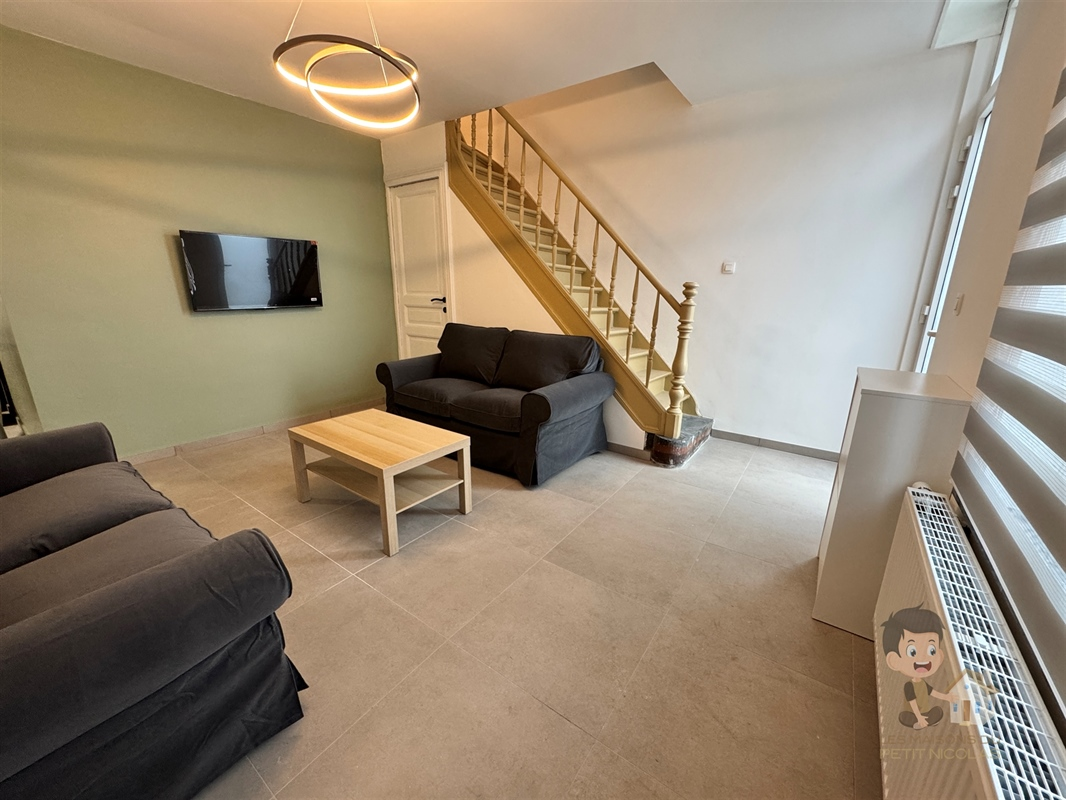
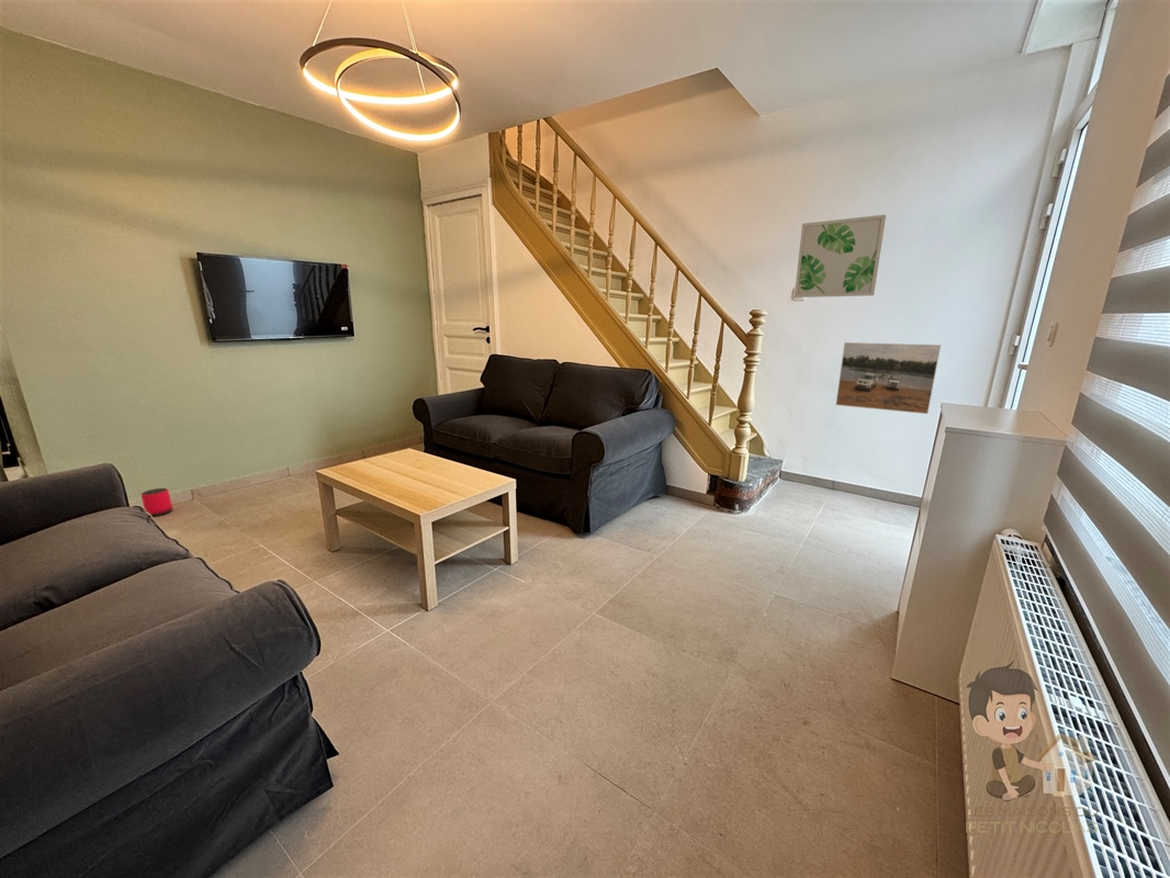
+ speaker (157, 502)
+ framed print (885, 376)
+ wall art (836, 258)
